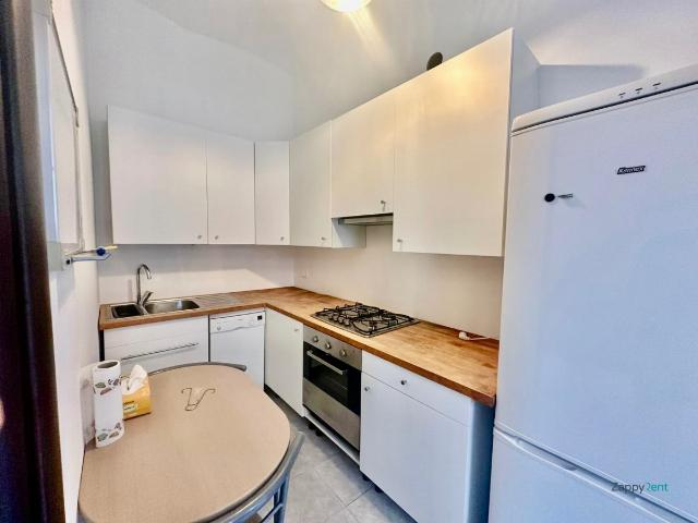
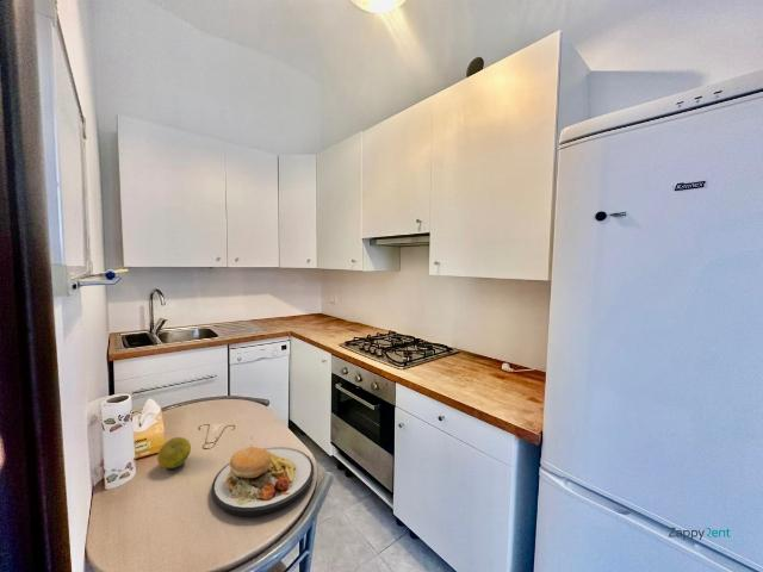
+ fruit (174, 452)
+ plate (265, 456)
